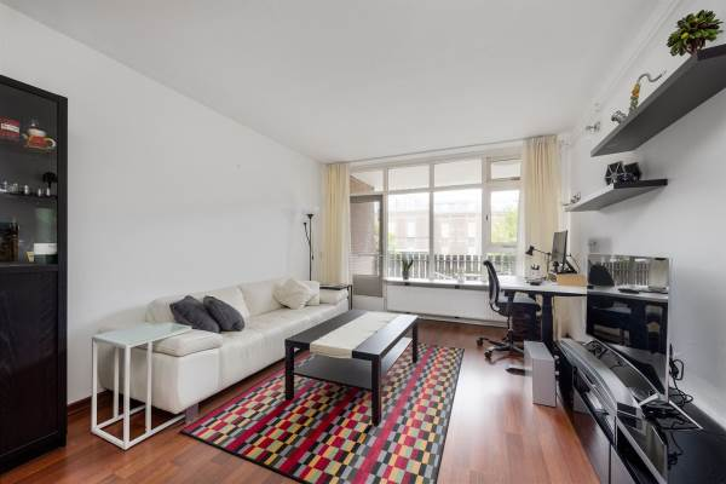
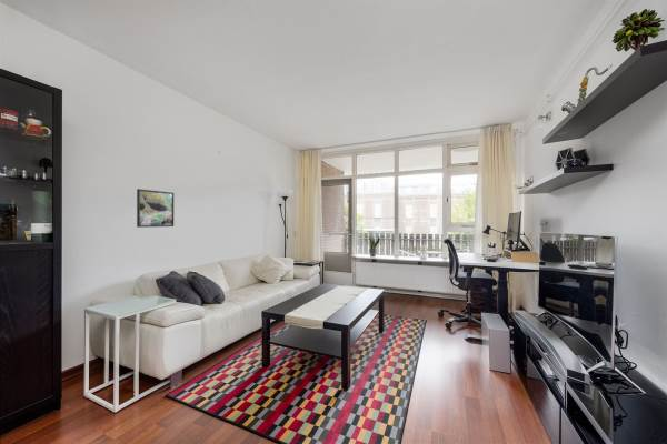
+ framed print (156, 209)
